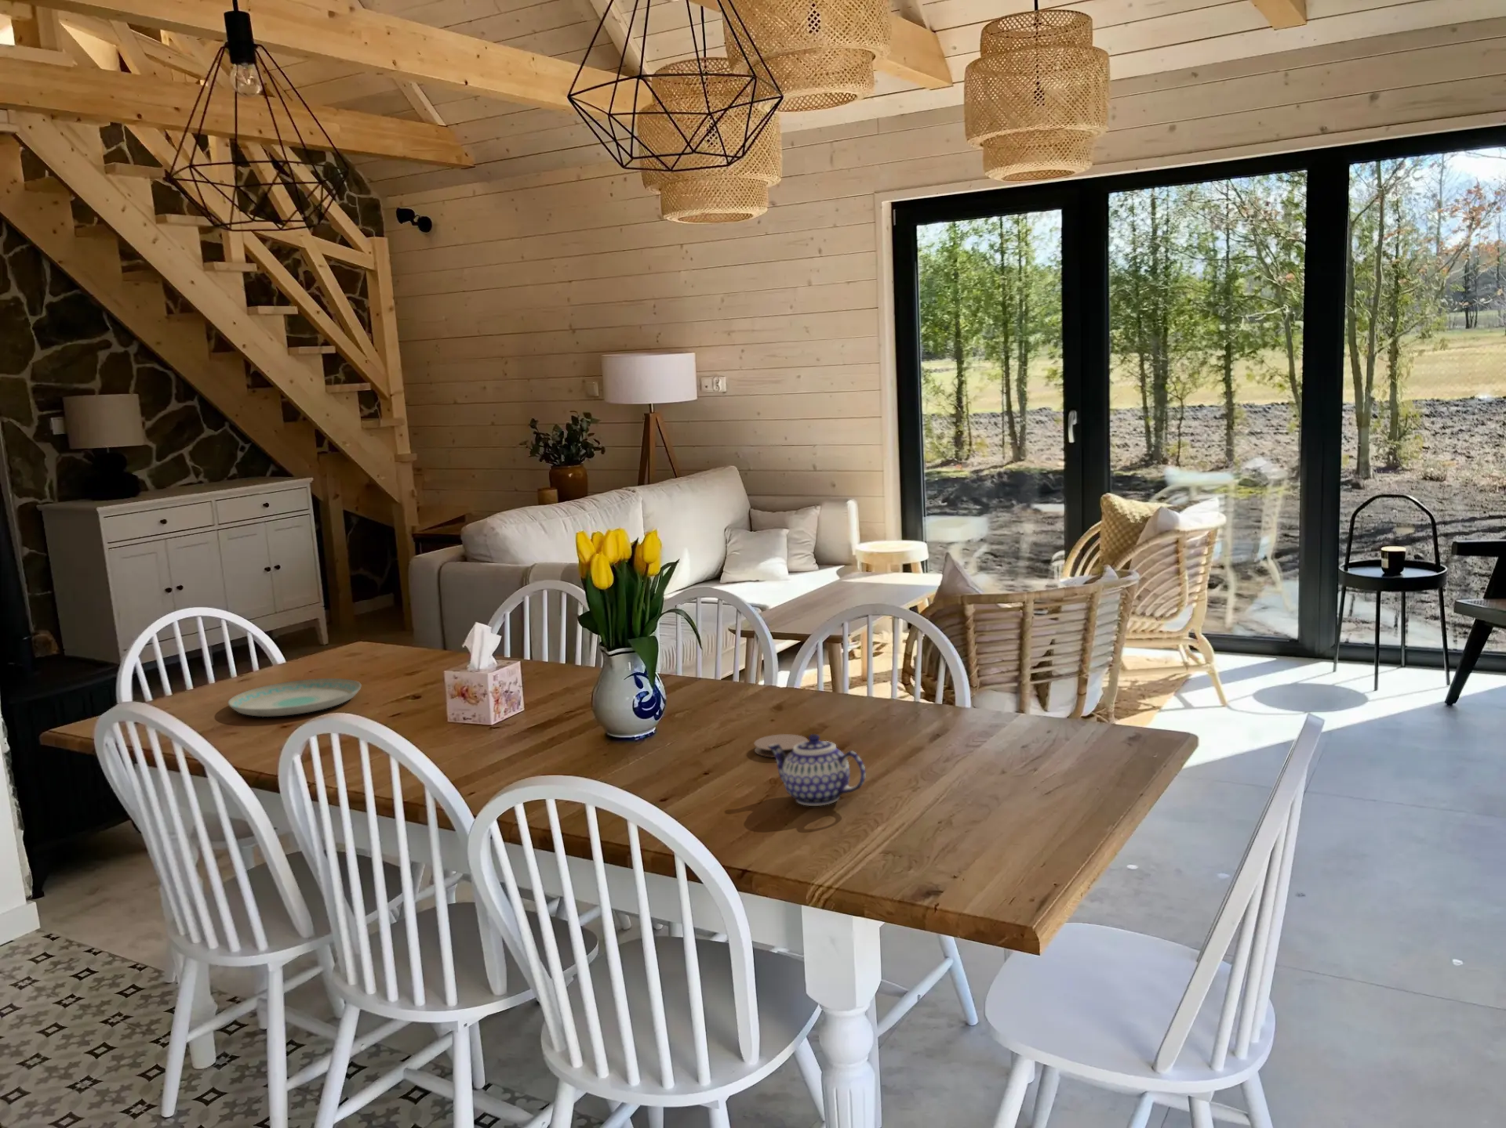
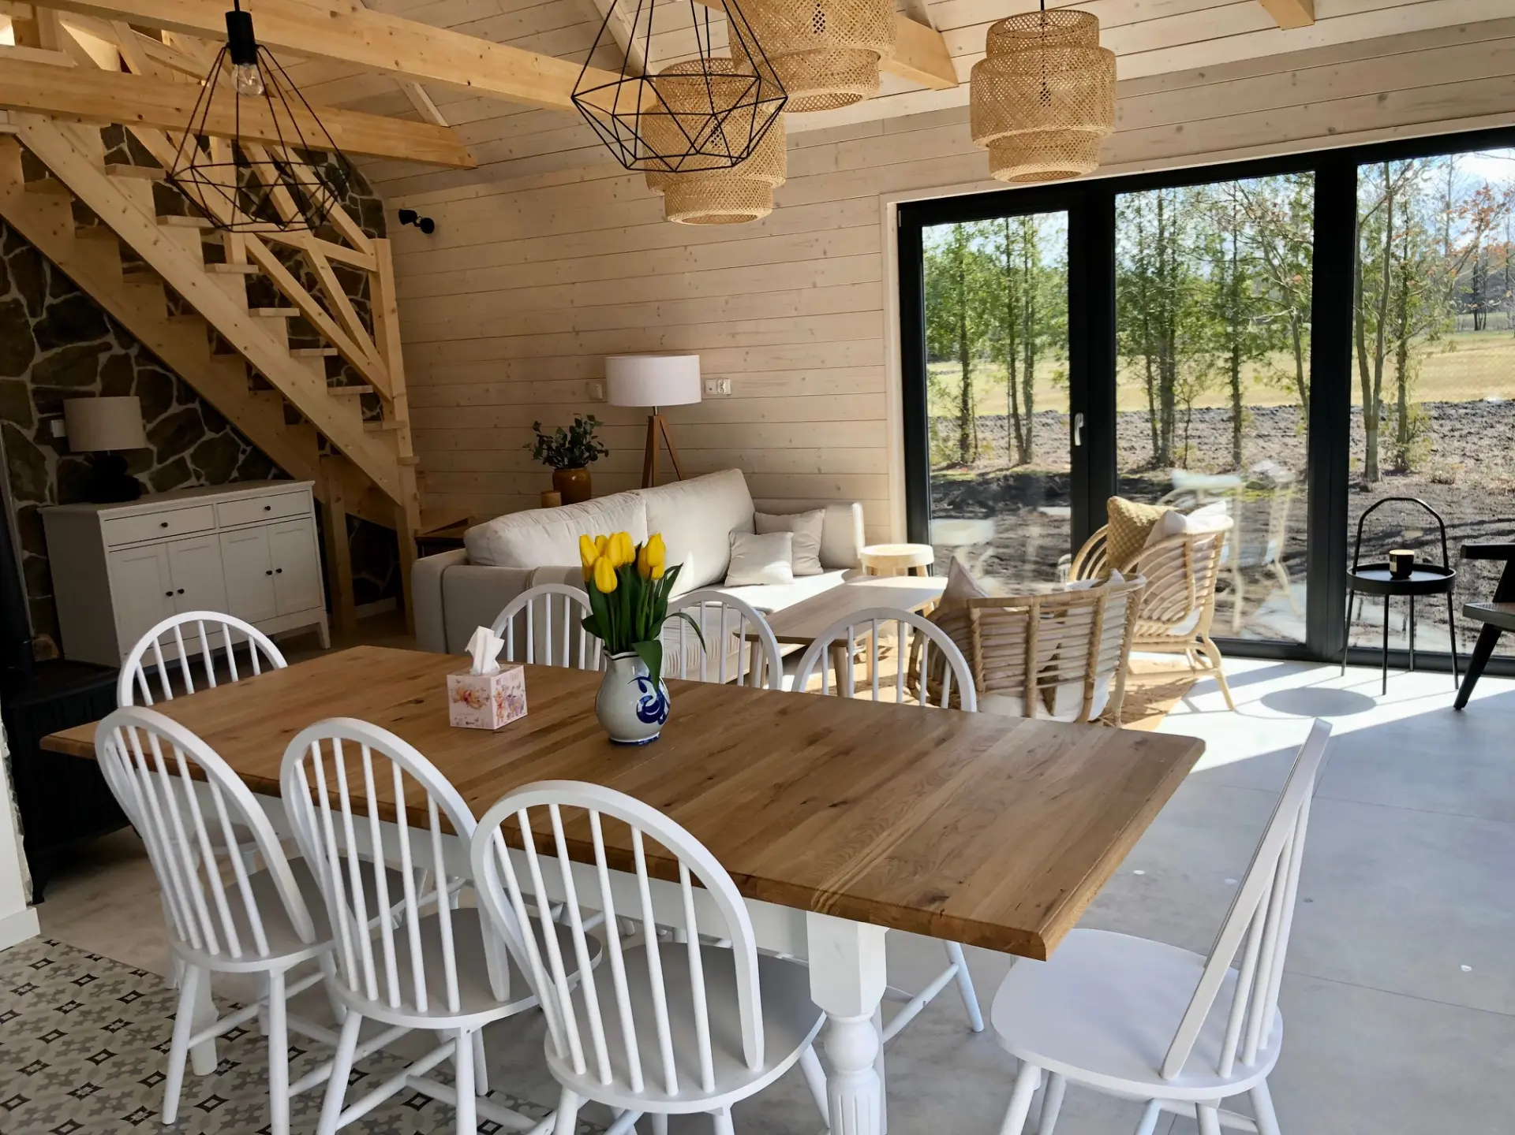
- plate (295, 697)
- teapot (816, 767)
- coaster (781, 745)
